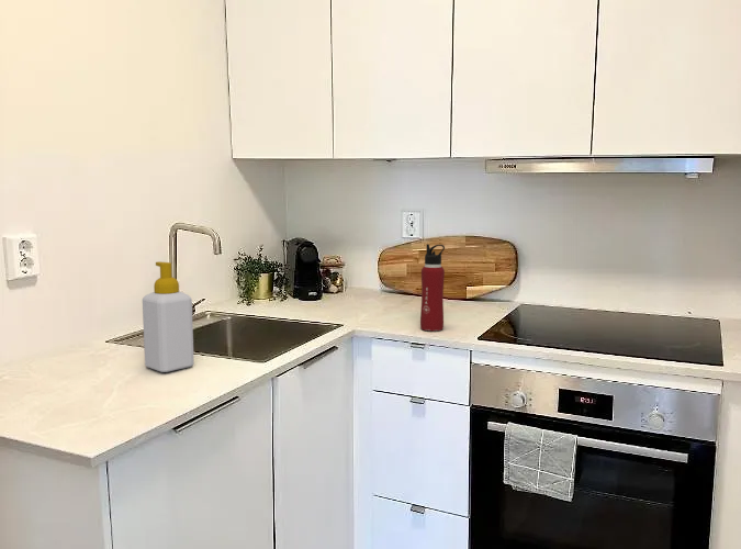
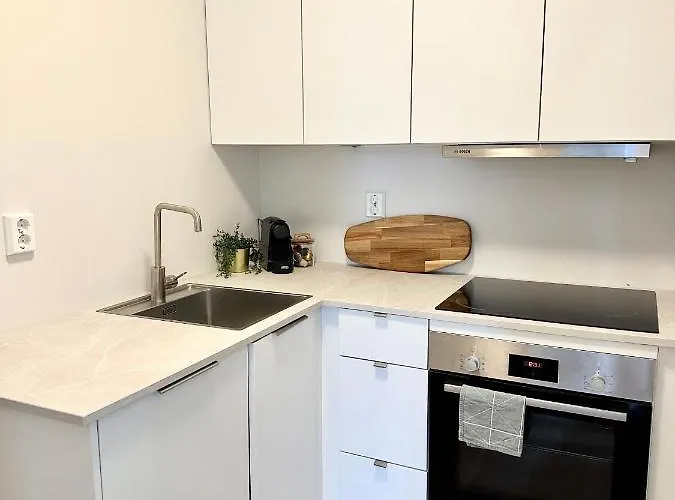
- soap bottle (167, 315)
- water bottle (433, 287)
